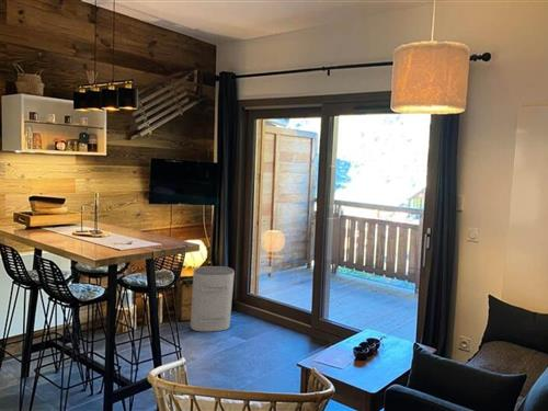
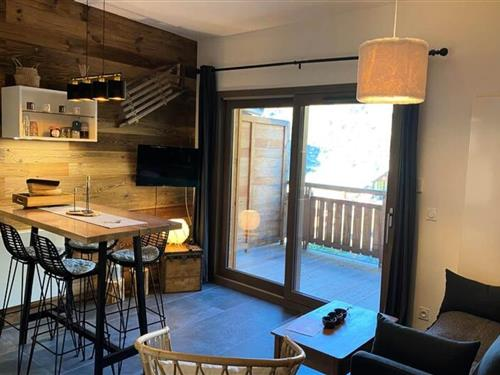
- water heater (212, 298)
